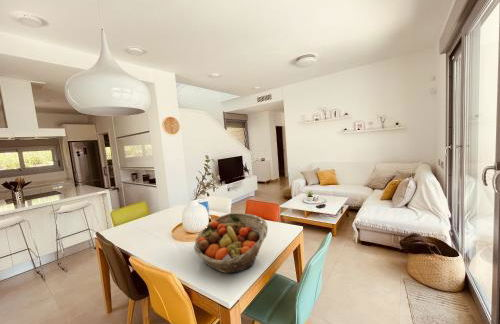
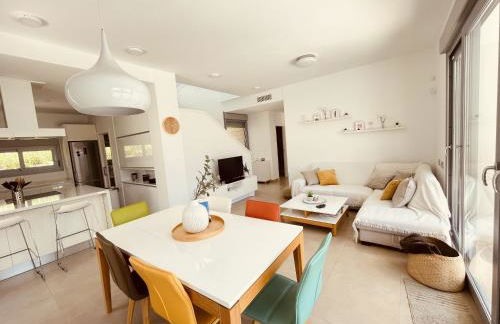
- fruit basket (230, 239)
